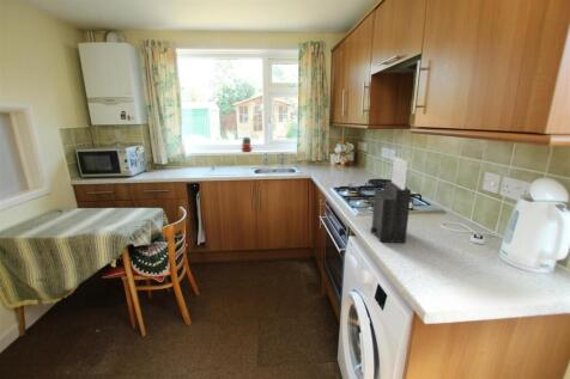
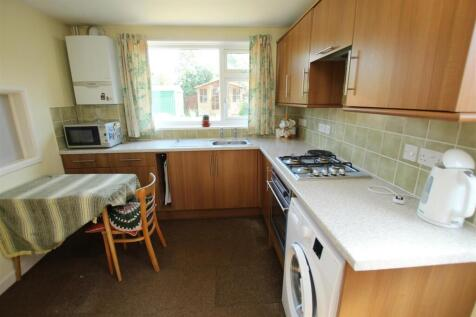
- knife block (388, 197)
